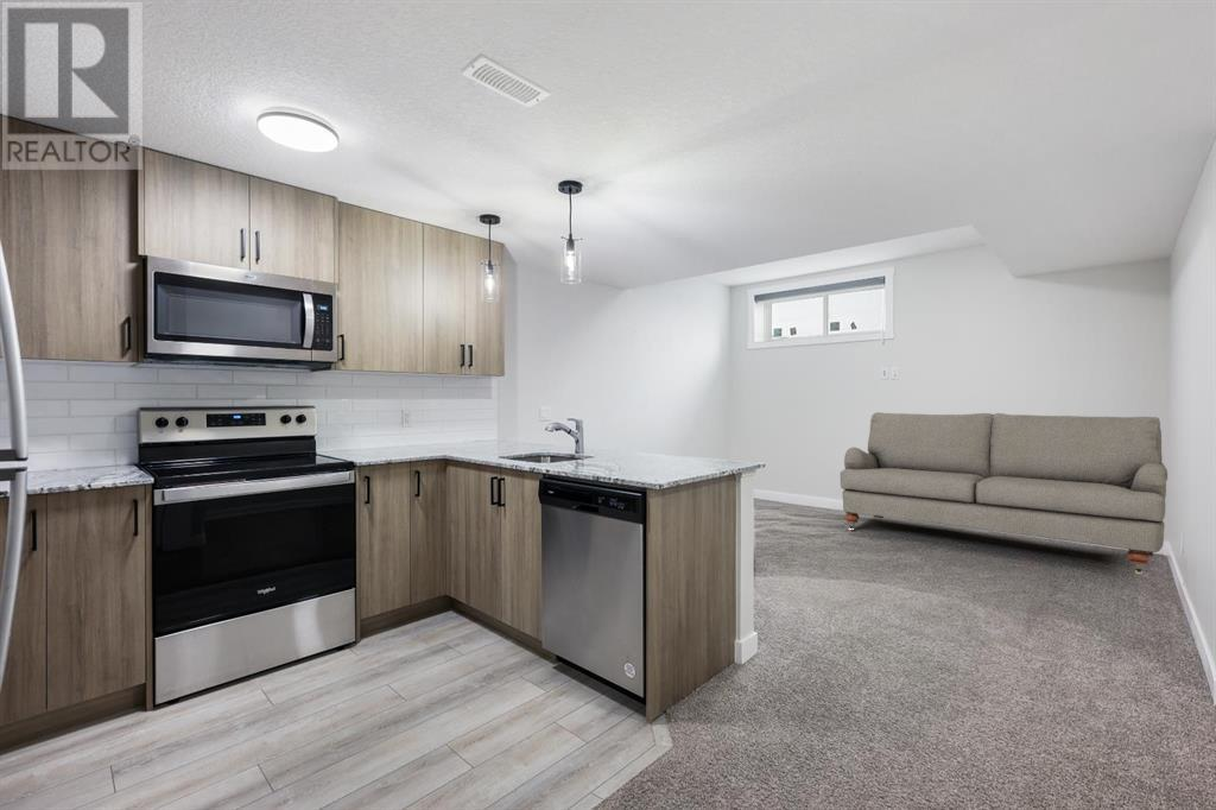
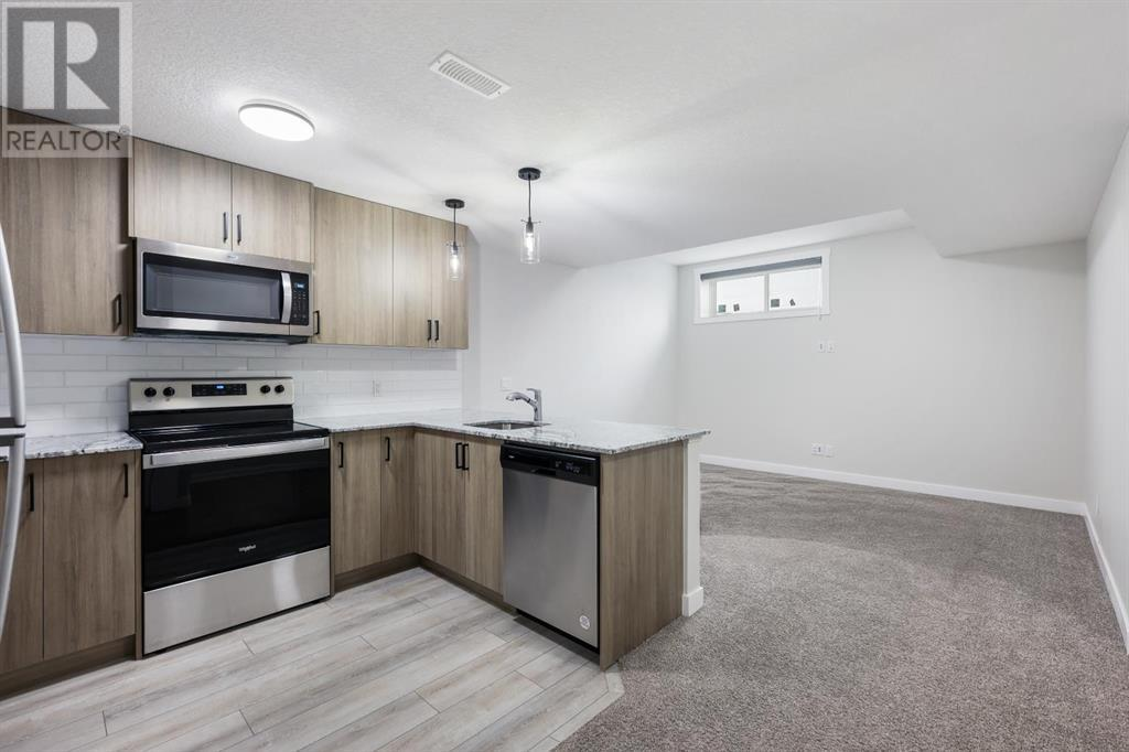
- sofa (987, 476)
